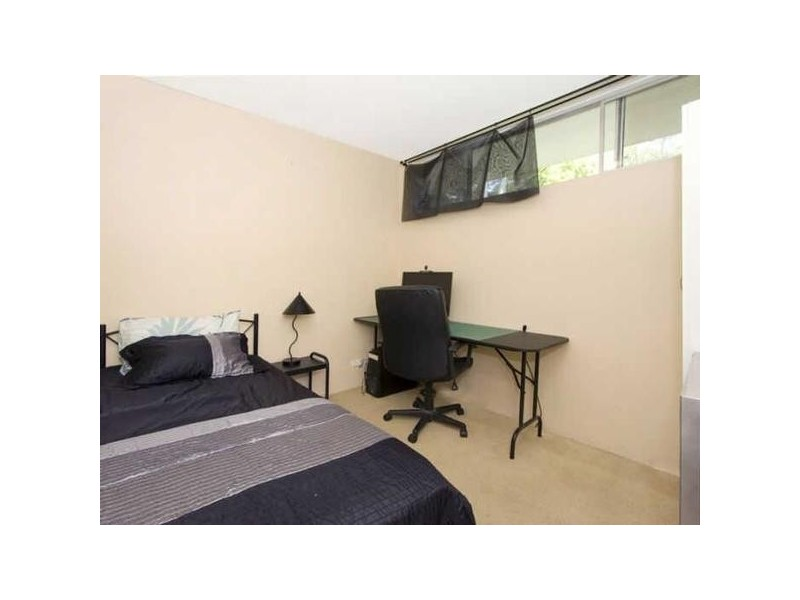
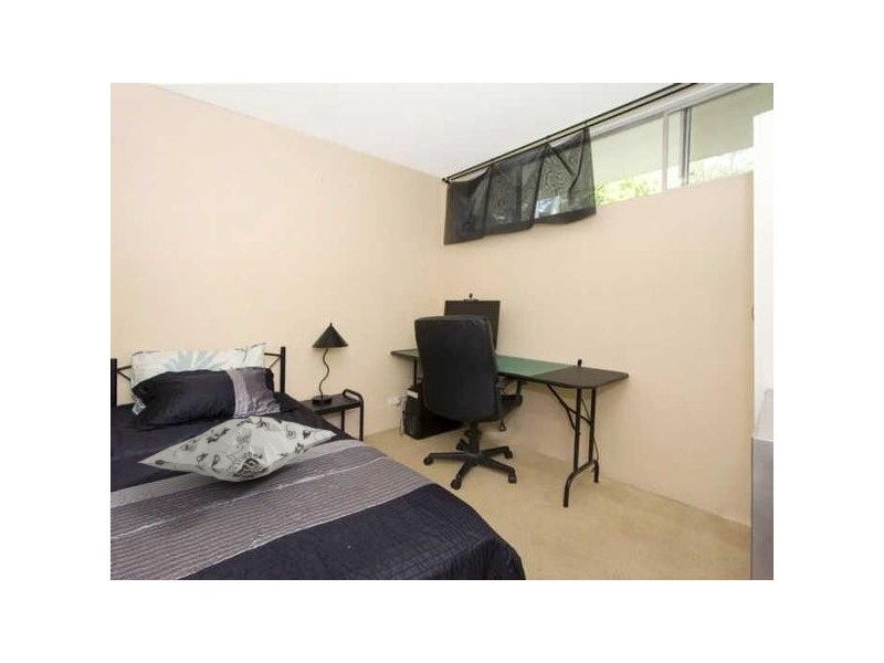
+ decorative pillow (249, 446)
